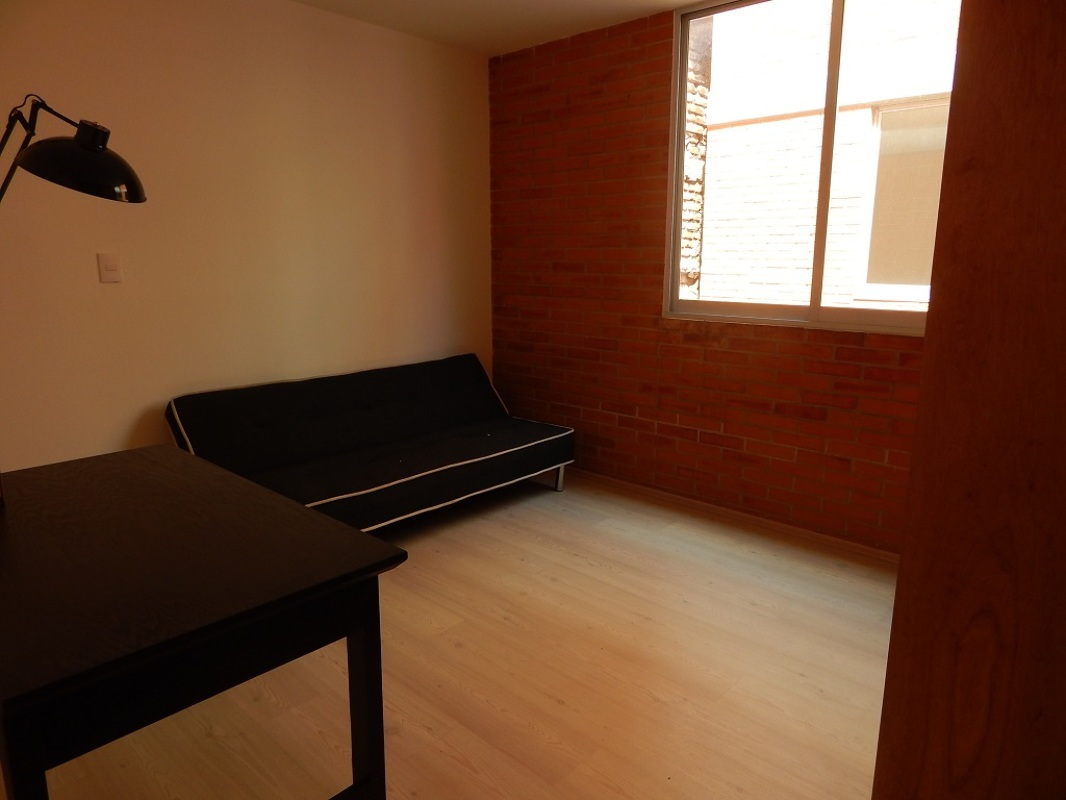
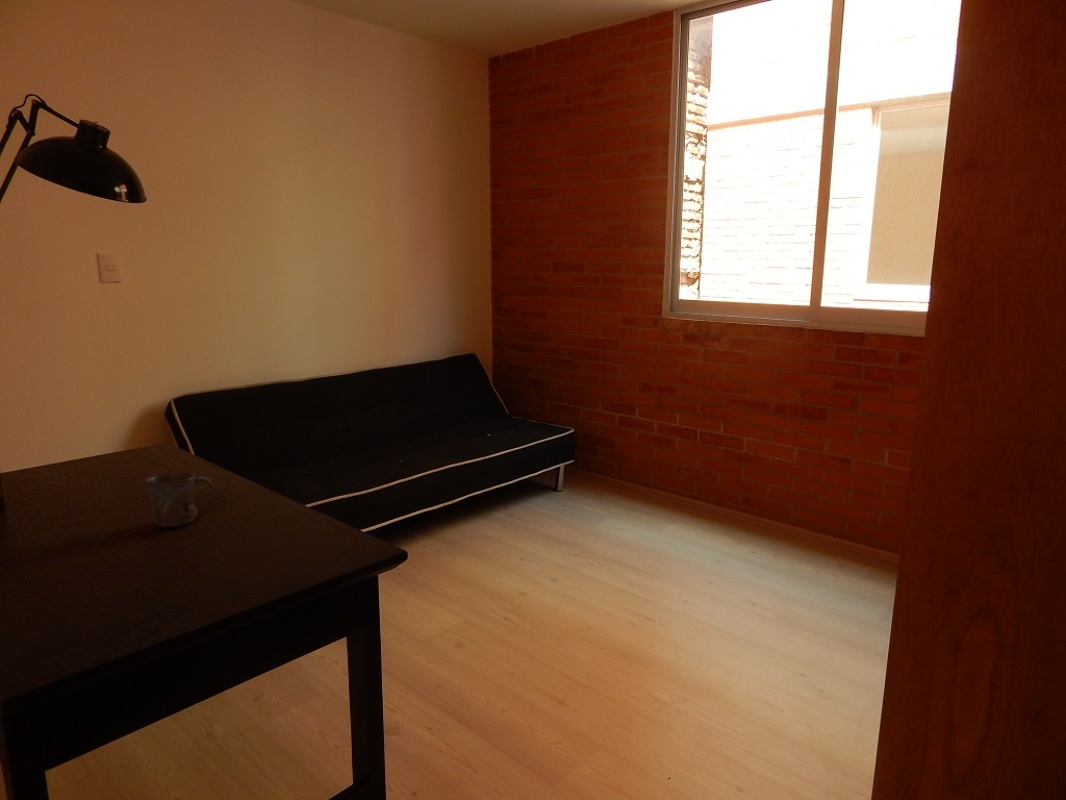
+ mug (181, 498)
